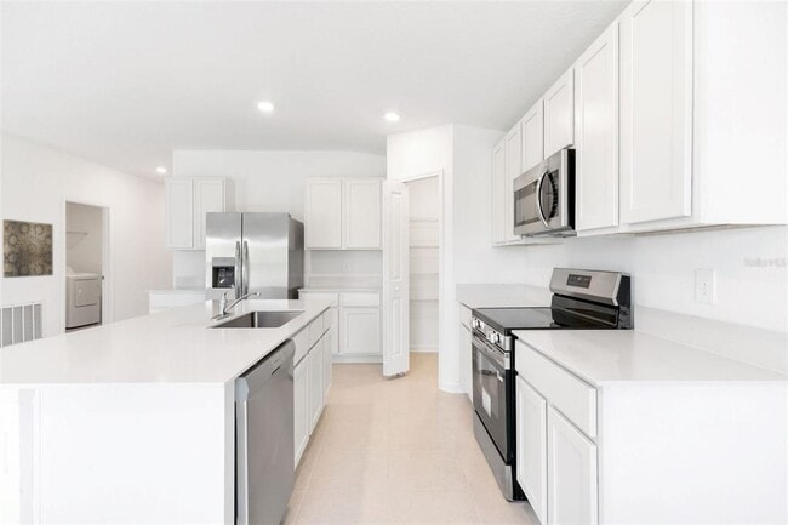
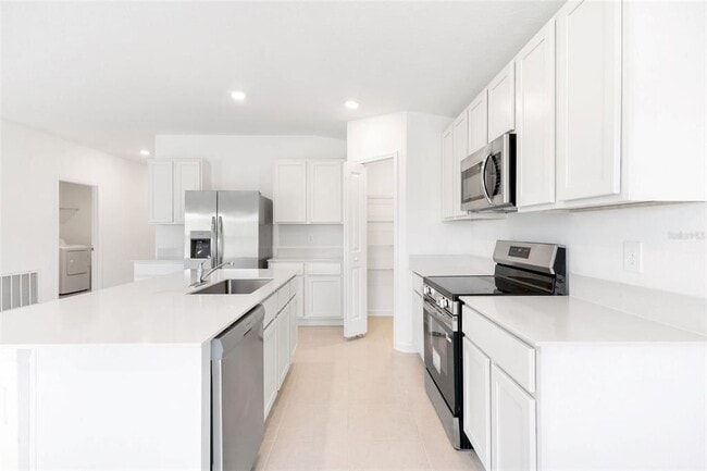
- wall art (29, 249)
